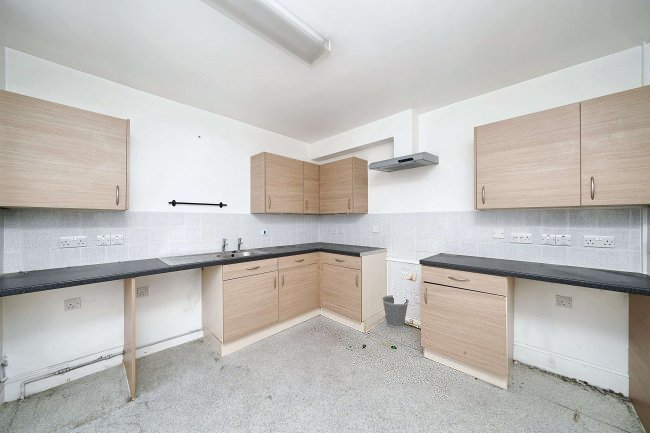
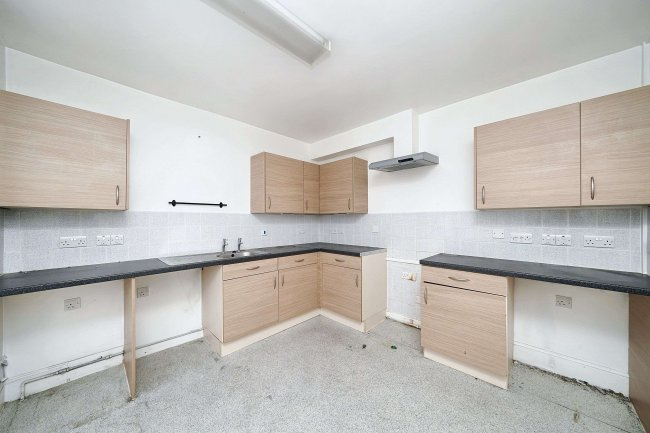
- wastebasket (395, 311)
